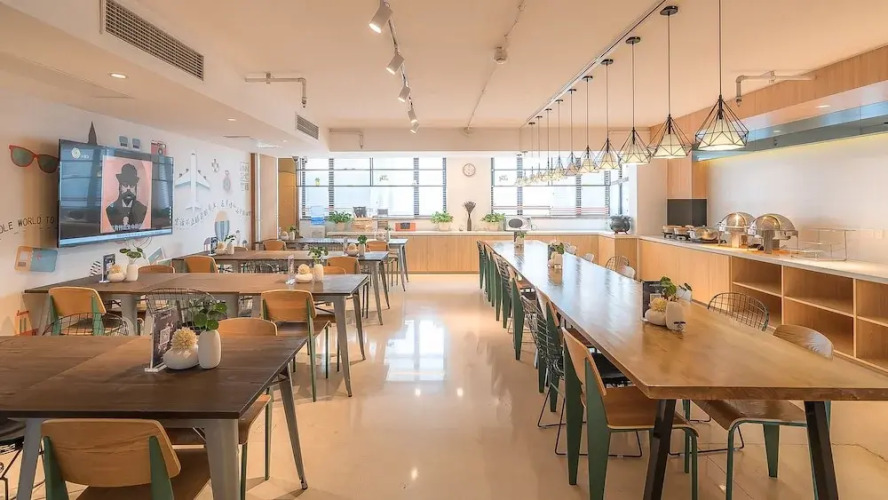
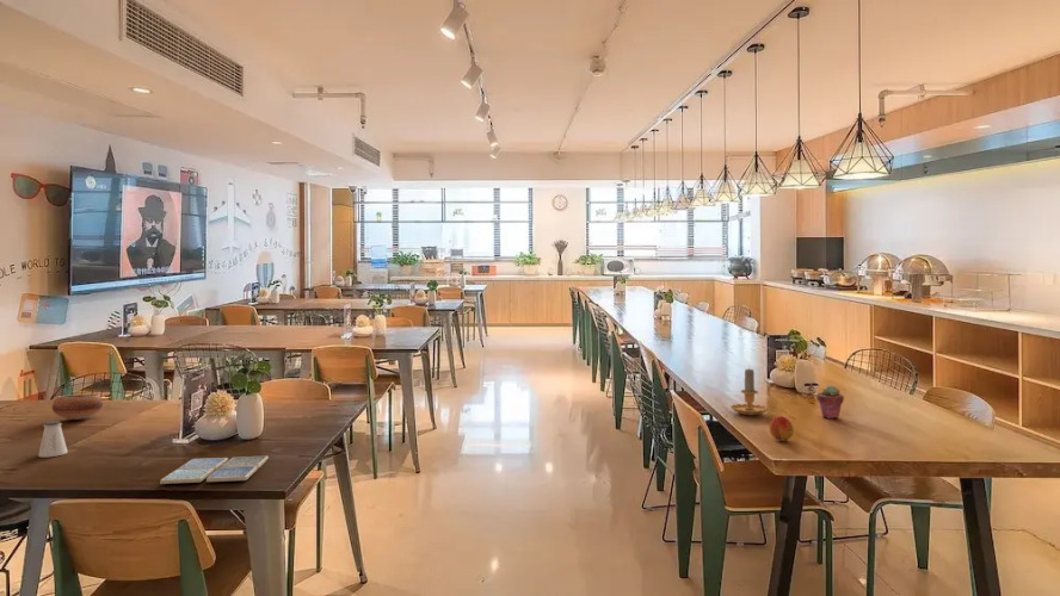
+ potted succulent (830, 401)
+ drink coaster (216, 468)
+ peach (781, 428)
+ candle (753, 390)
+ bowl (78, 406)
+ saltshaker (53, 437)
